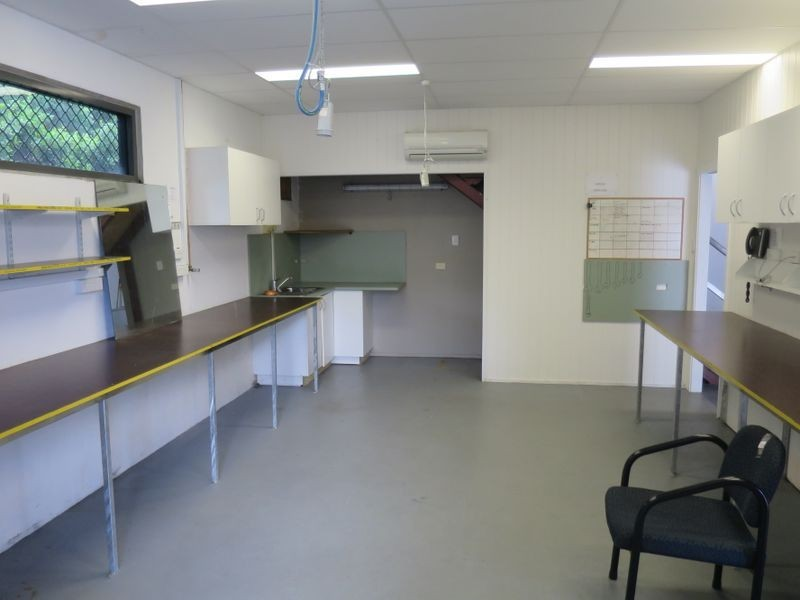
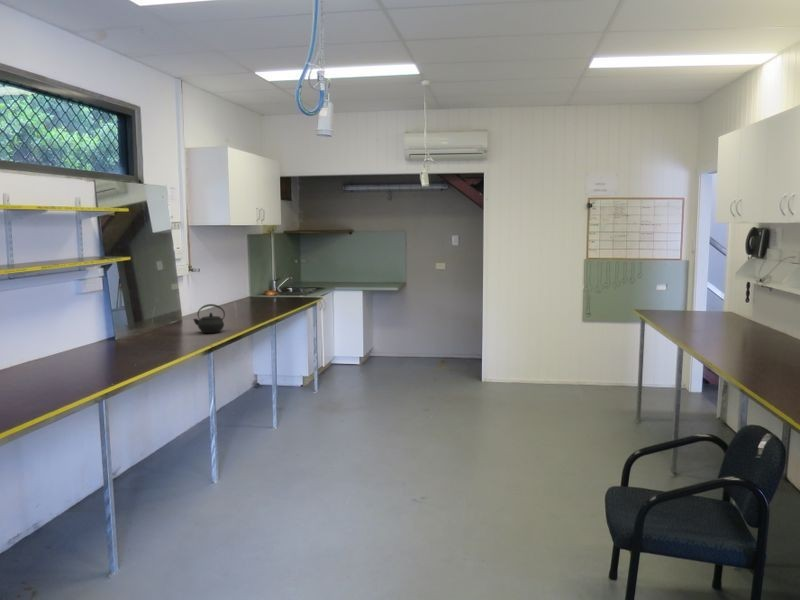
+ kettle (209, 318)
